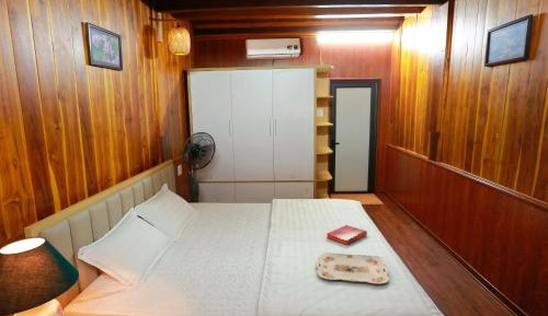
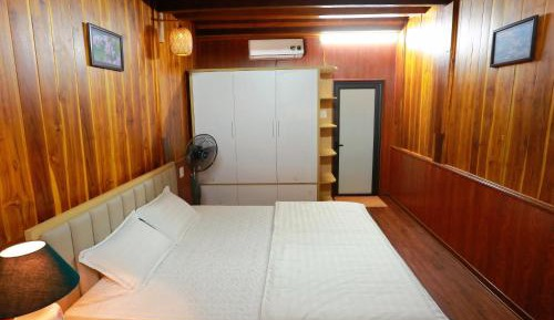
- hardback book (346, 234)
- serving tray (351, 268)
